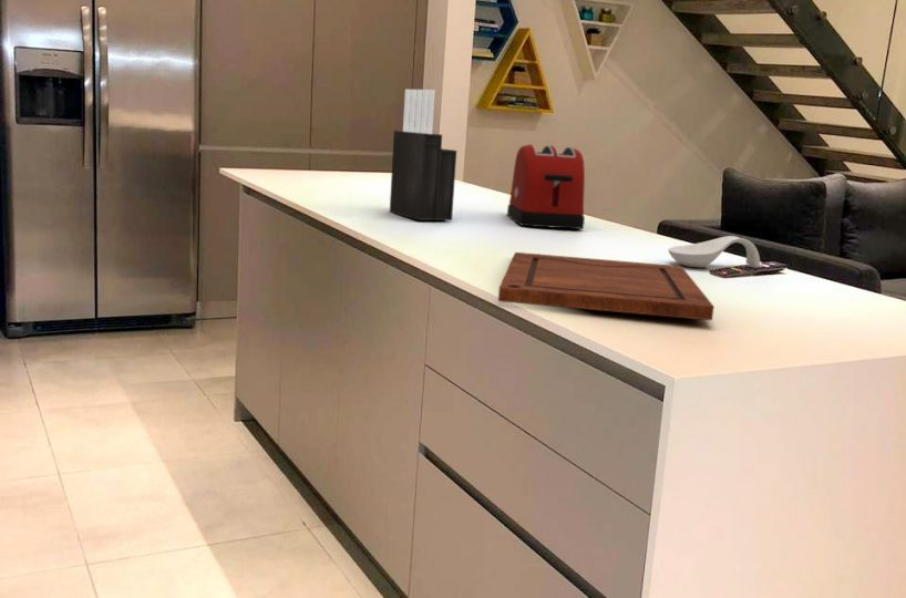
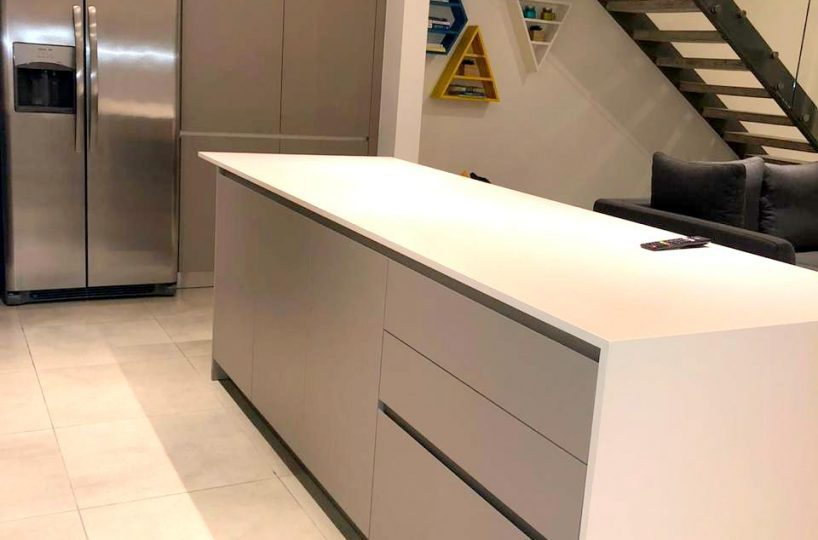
- toaster (547, 184)
- spoon rest (714, 250)
- knife block (428, 154)
- cutting board (600, 281)
